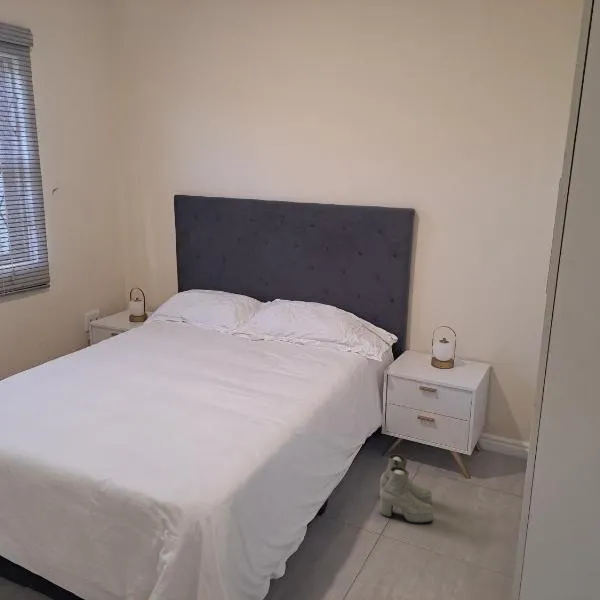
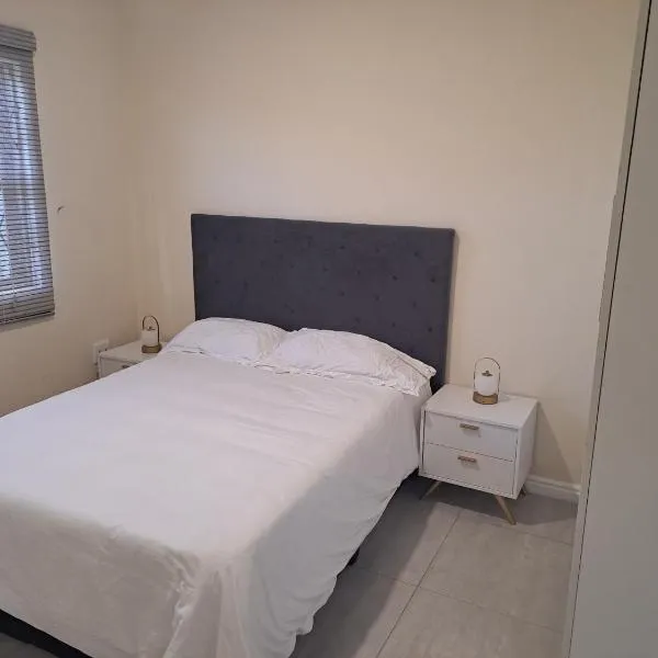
- boots (406, 486)
